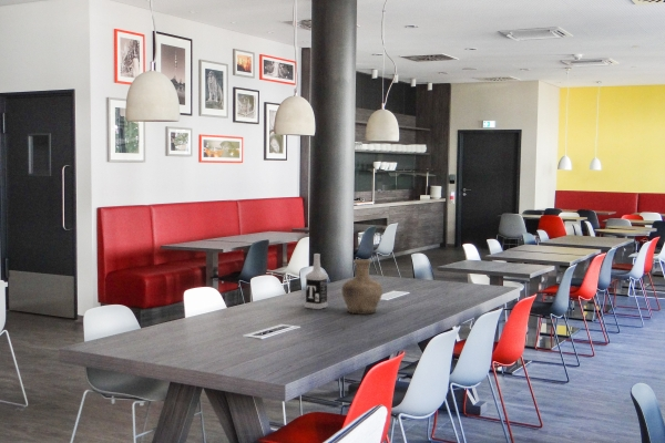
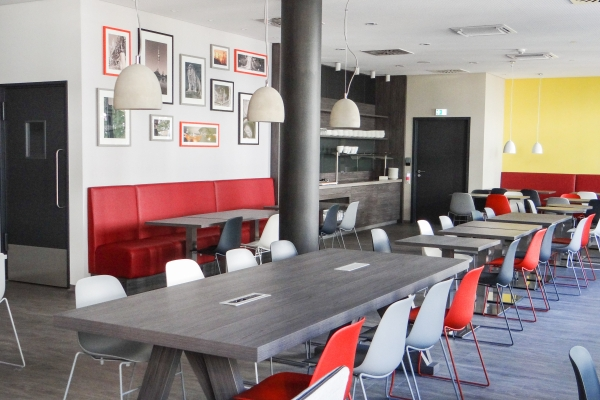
- vase (361, 286)
- vodka (316, 280)
